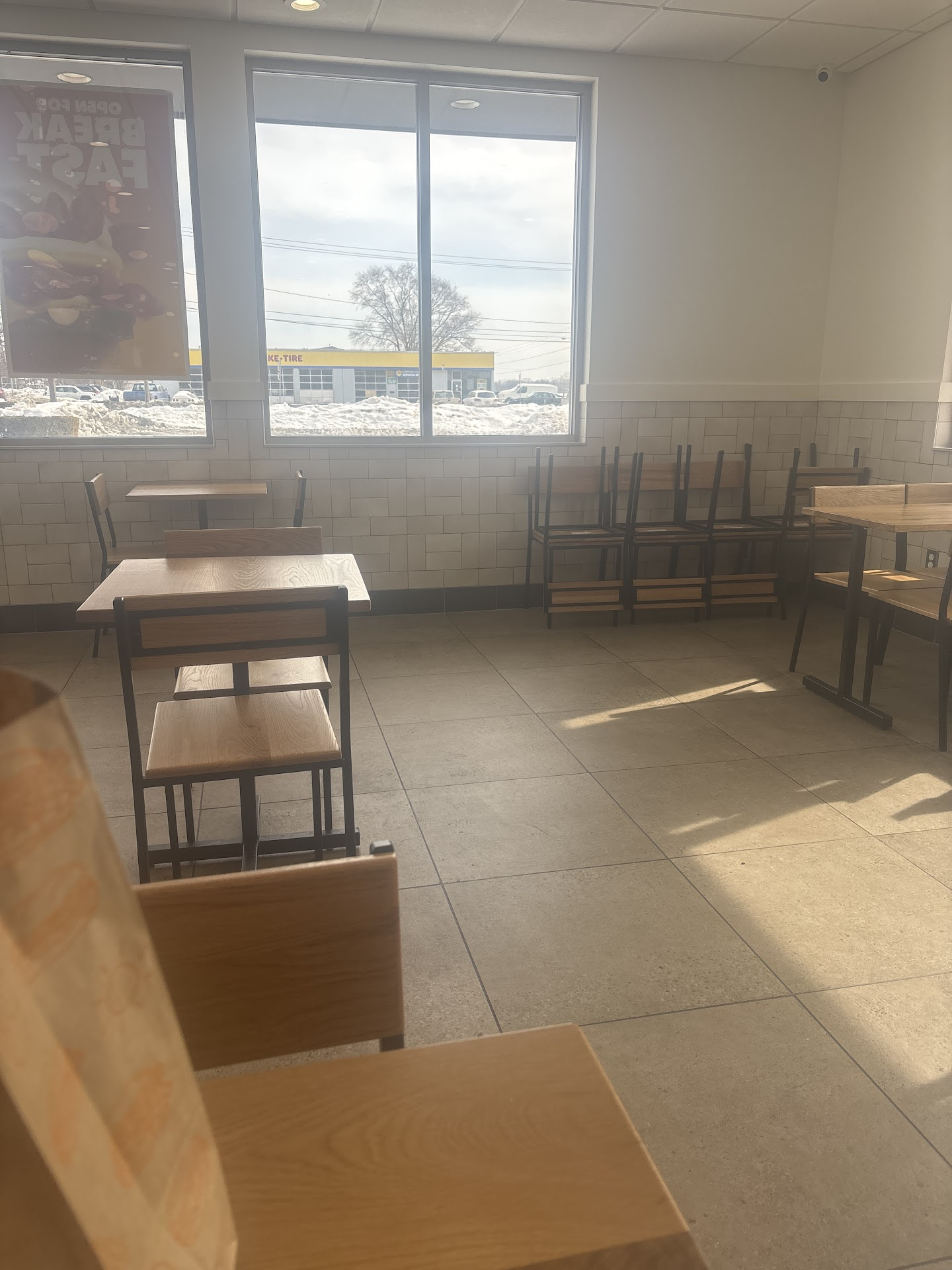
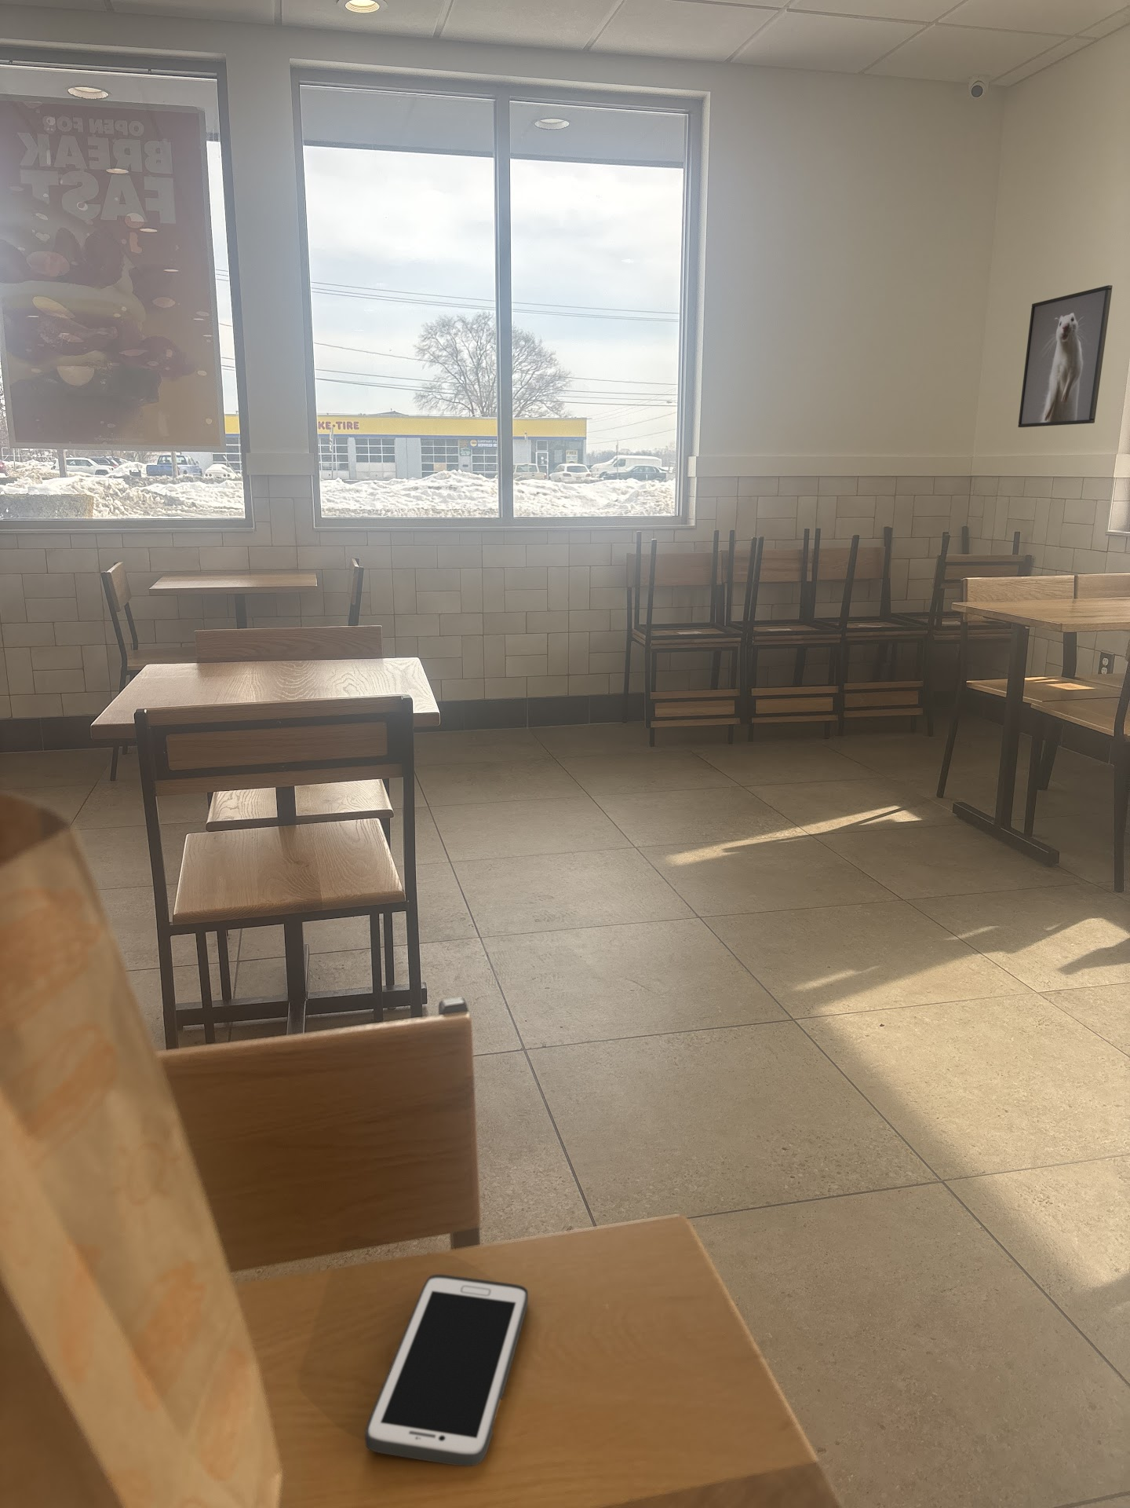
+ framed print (1061, 361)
+ cell phone (452, 1362)
